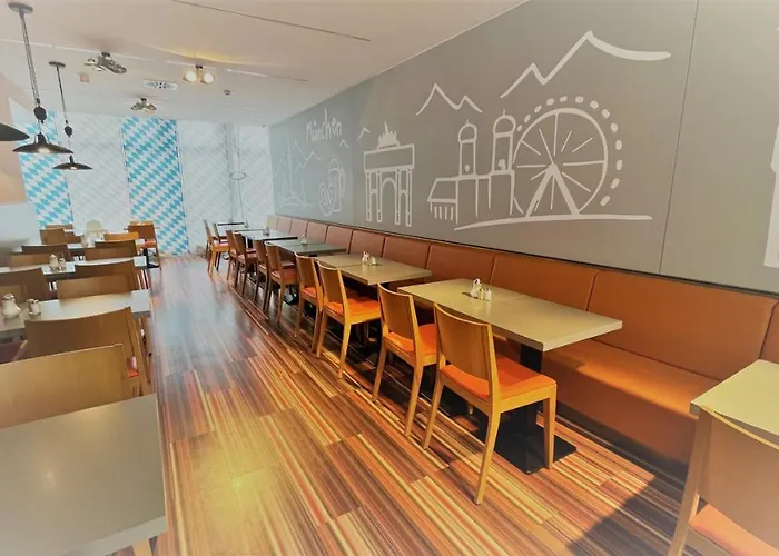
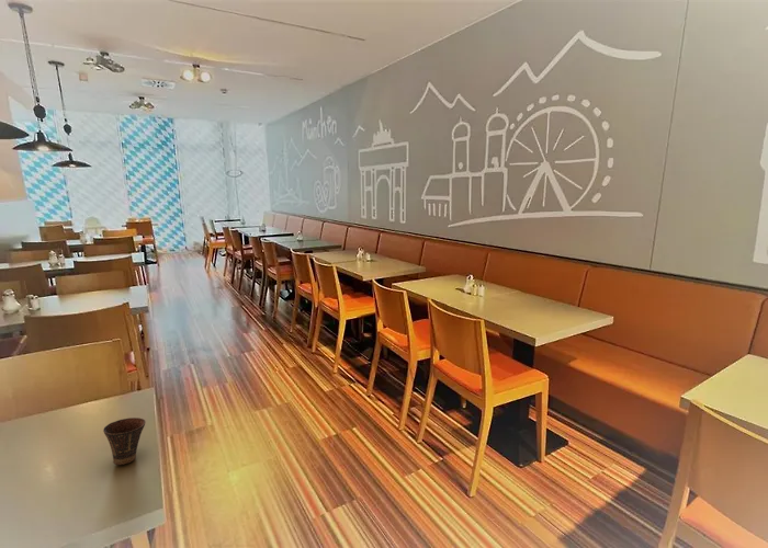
+ cup (126, 441)
